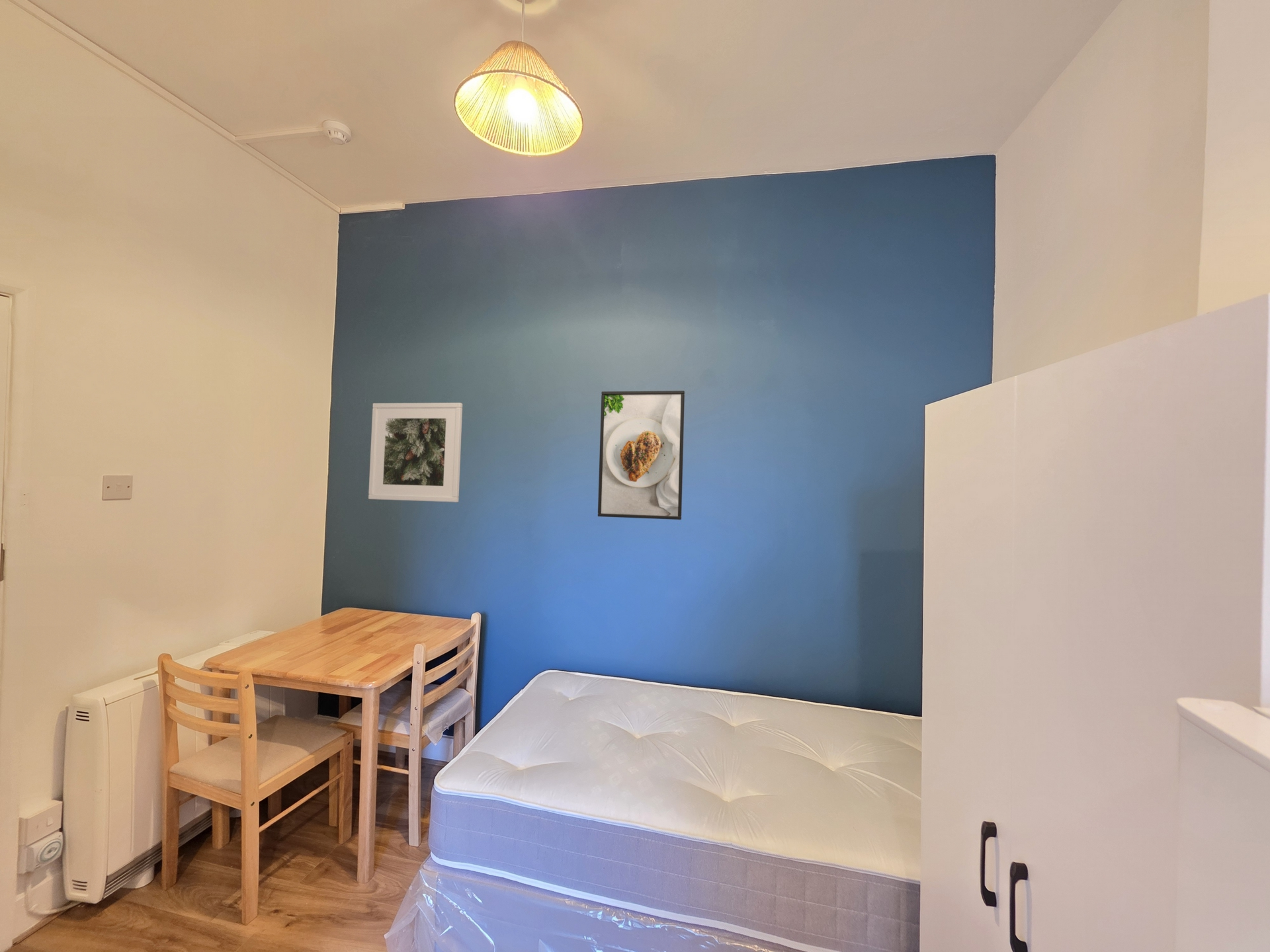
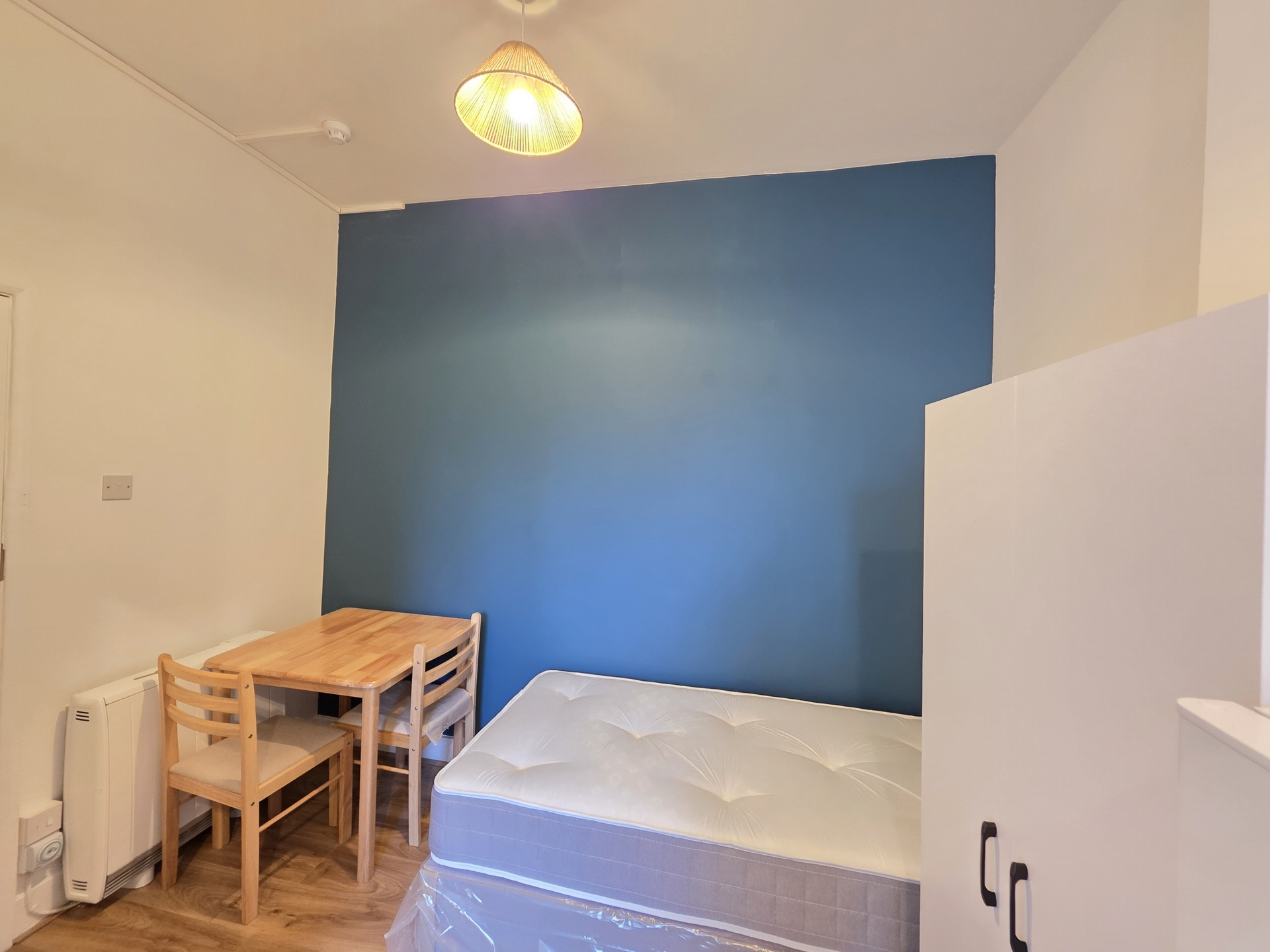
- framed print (415, 452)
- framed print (640, 454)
